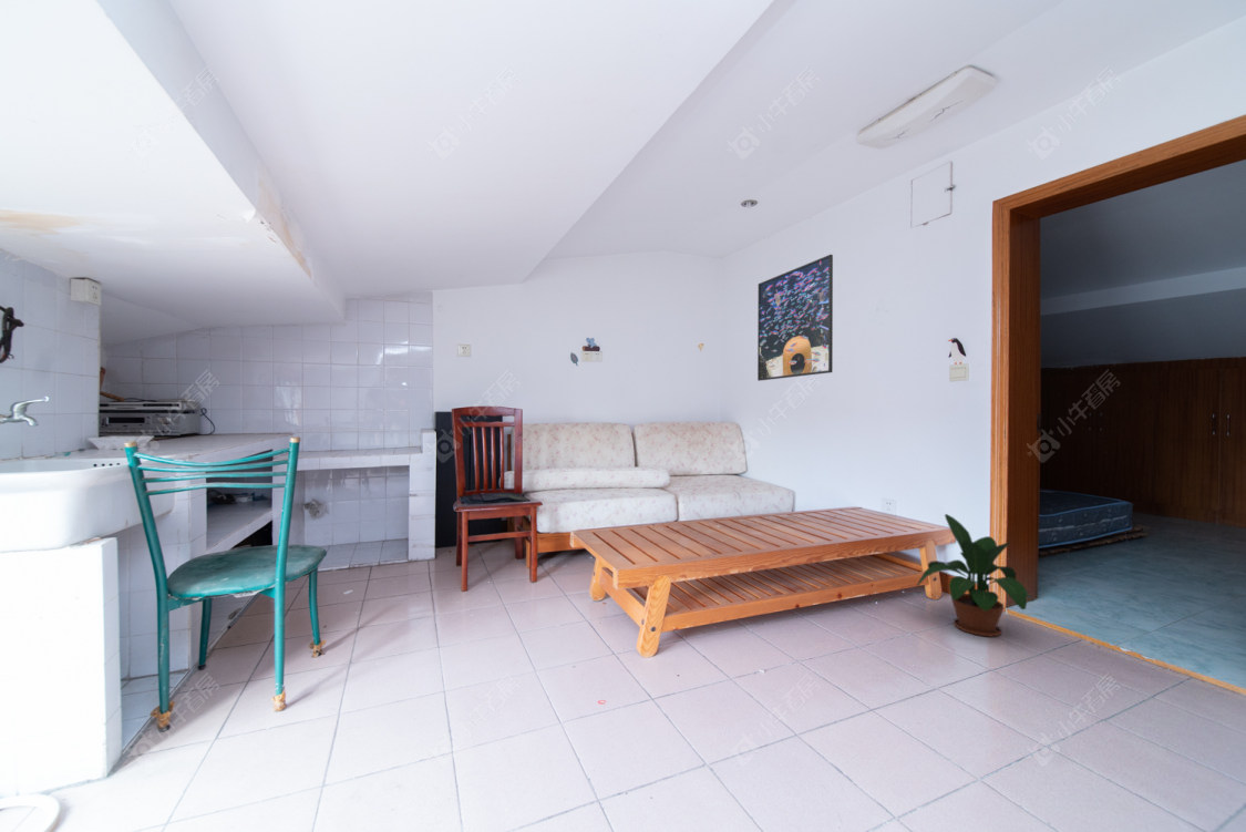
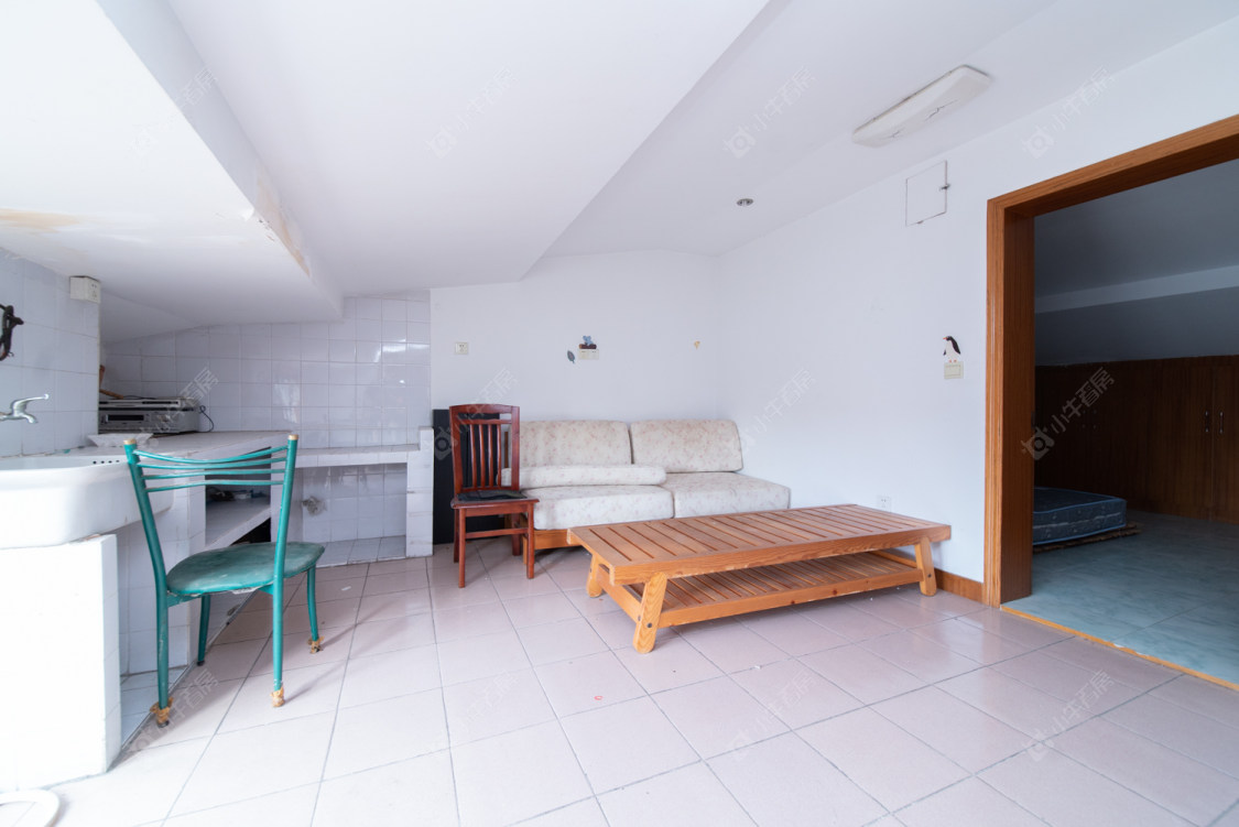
- potted plant (978, 572)
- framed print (791, 323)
